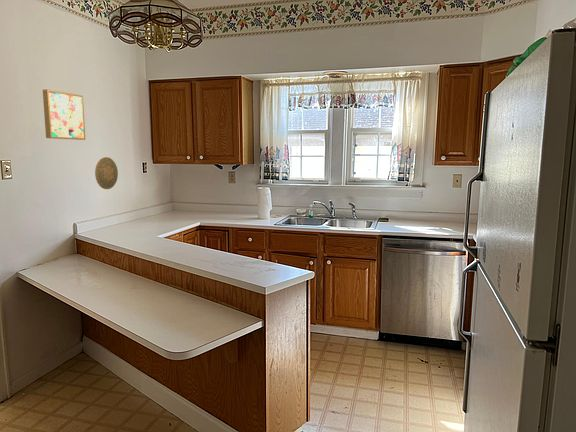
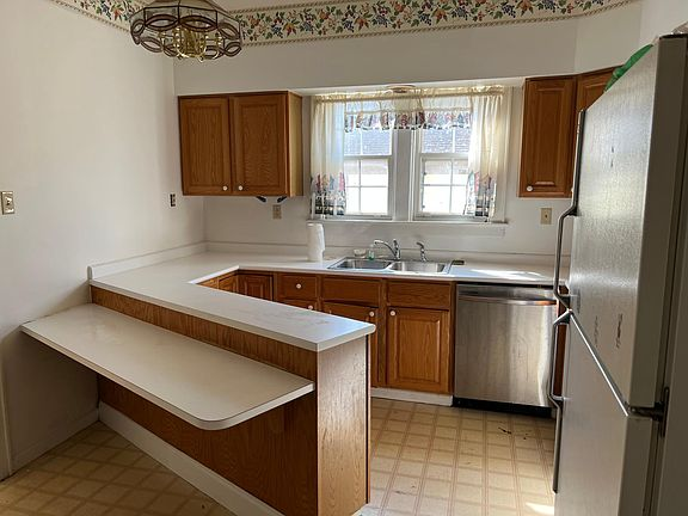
- decorative plate (107, 173)
- wall art (65, 116)
